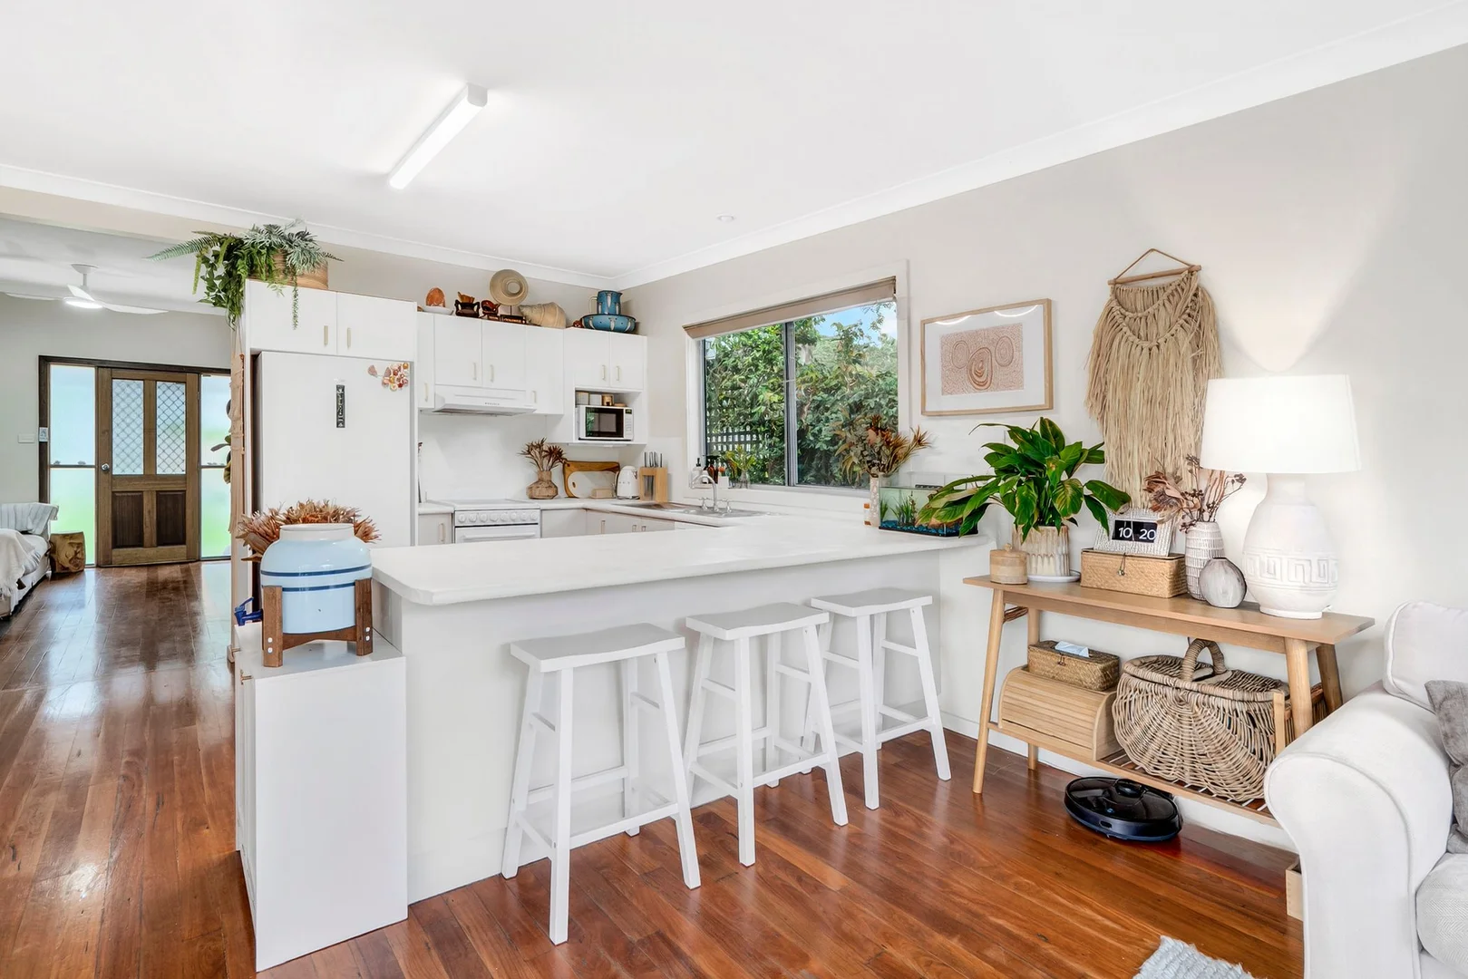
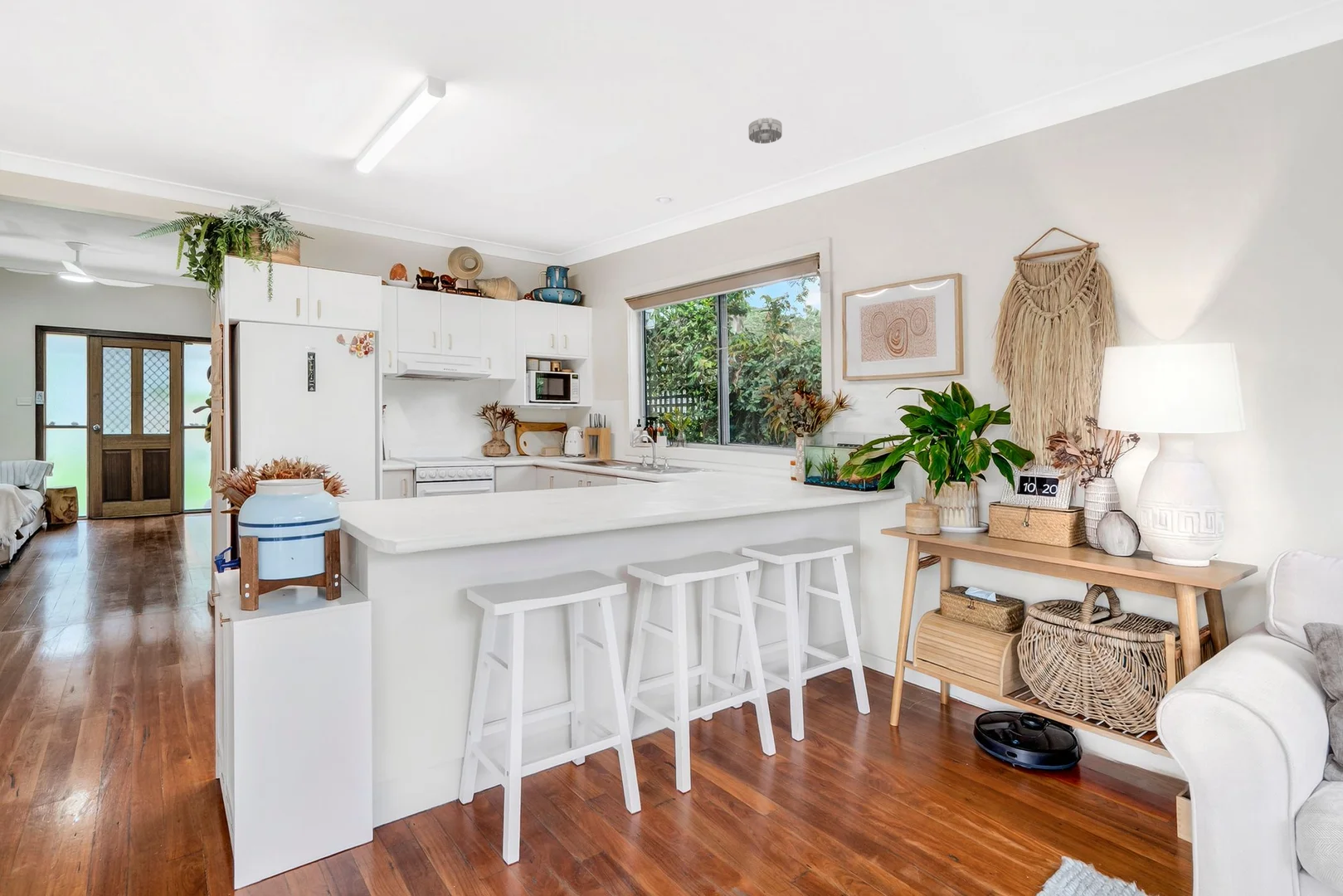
+ smoke detector (765, 129)
